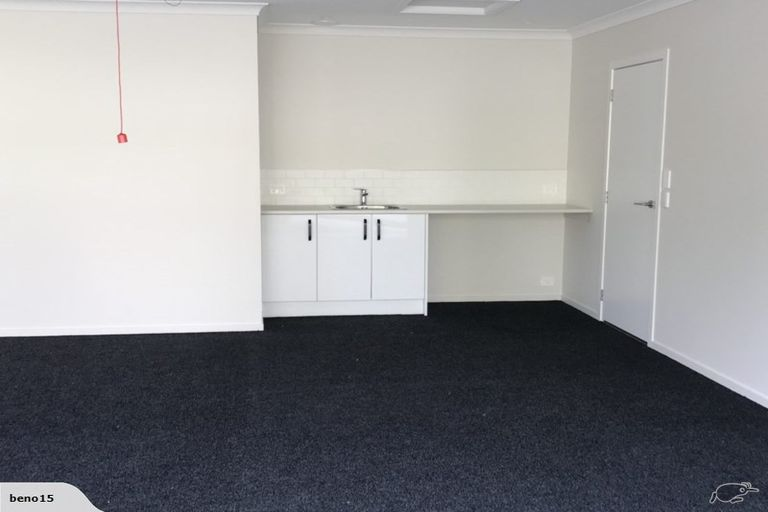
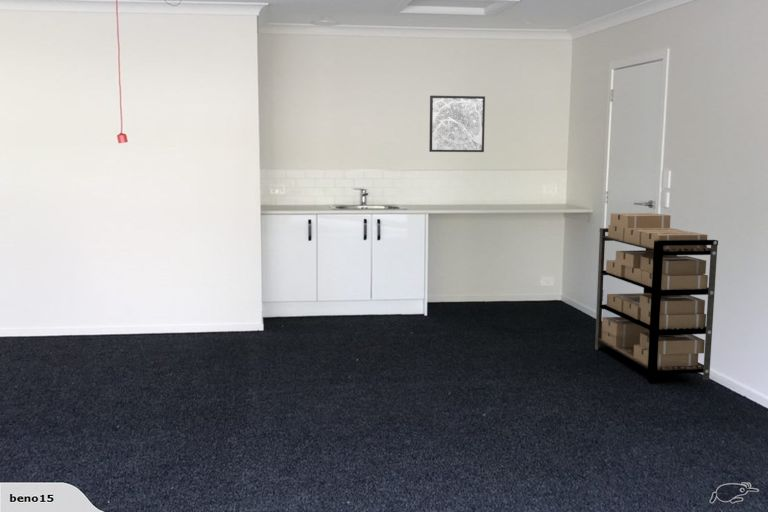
+ wall art (457, 124)
+ shelving unit (651, 291)
